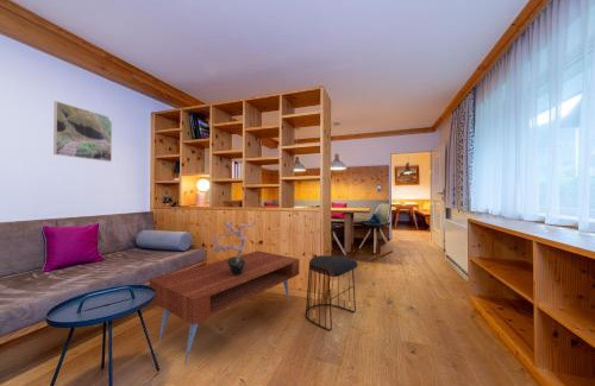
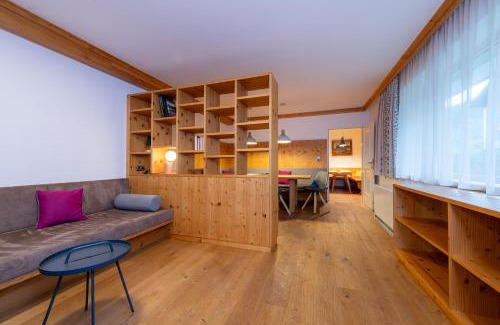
- potted plant (228, 245)
- coffee table (234, 293)
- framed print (84, 134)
- stool (327, 286)
